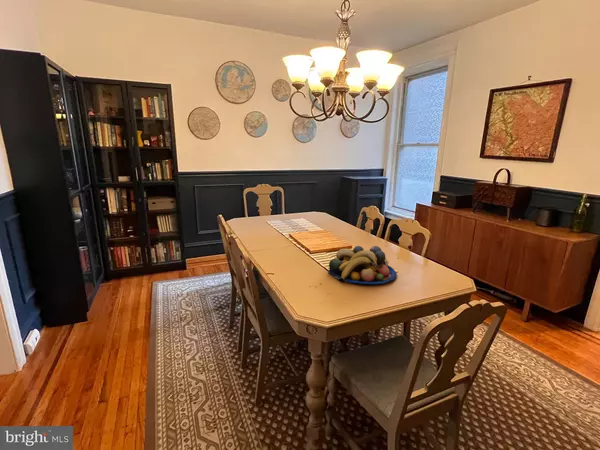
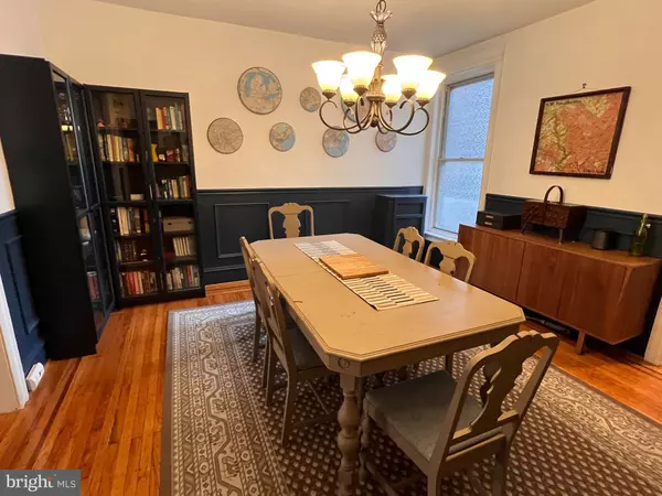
- fruit bowl (363, 260)
